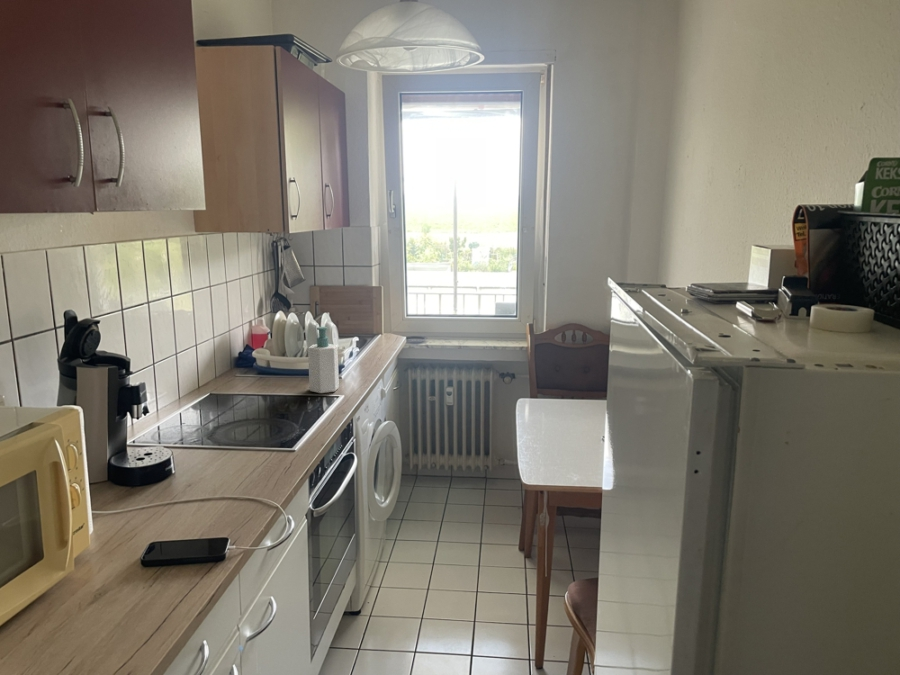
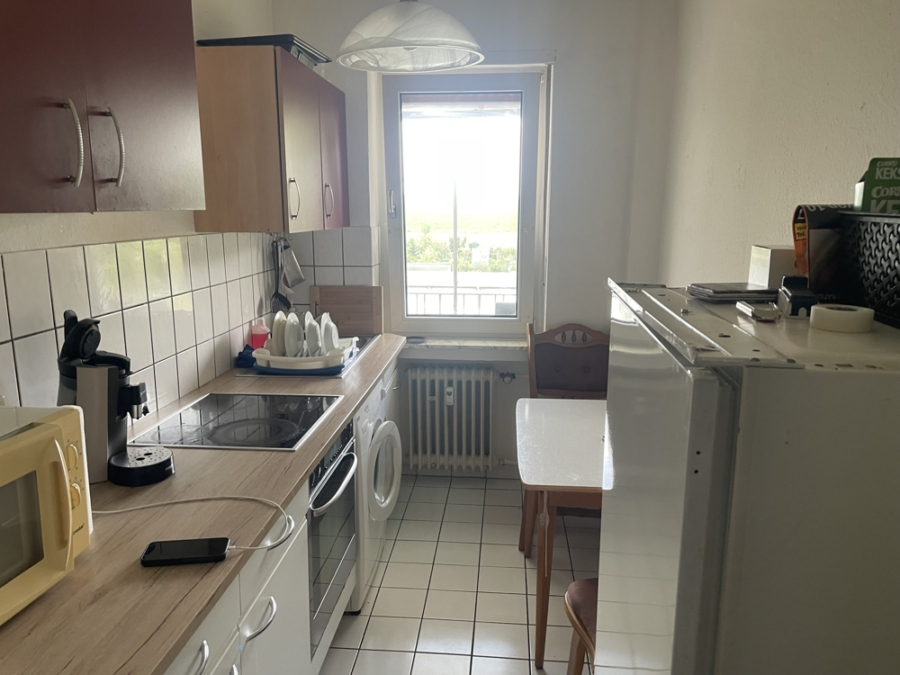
- soap bottle (323, 358)
